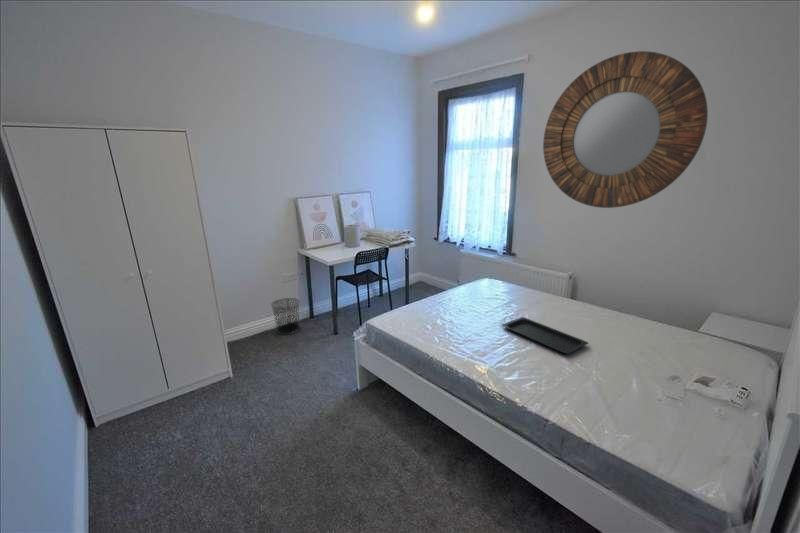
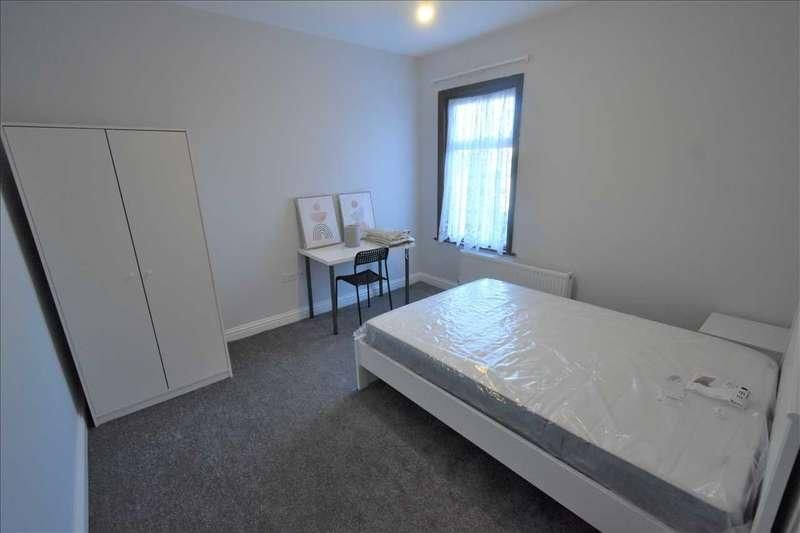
- serving tray (542, 335)
- home mirror (612, 135)
- waste bin (287, 316)
